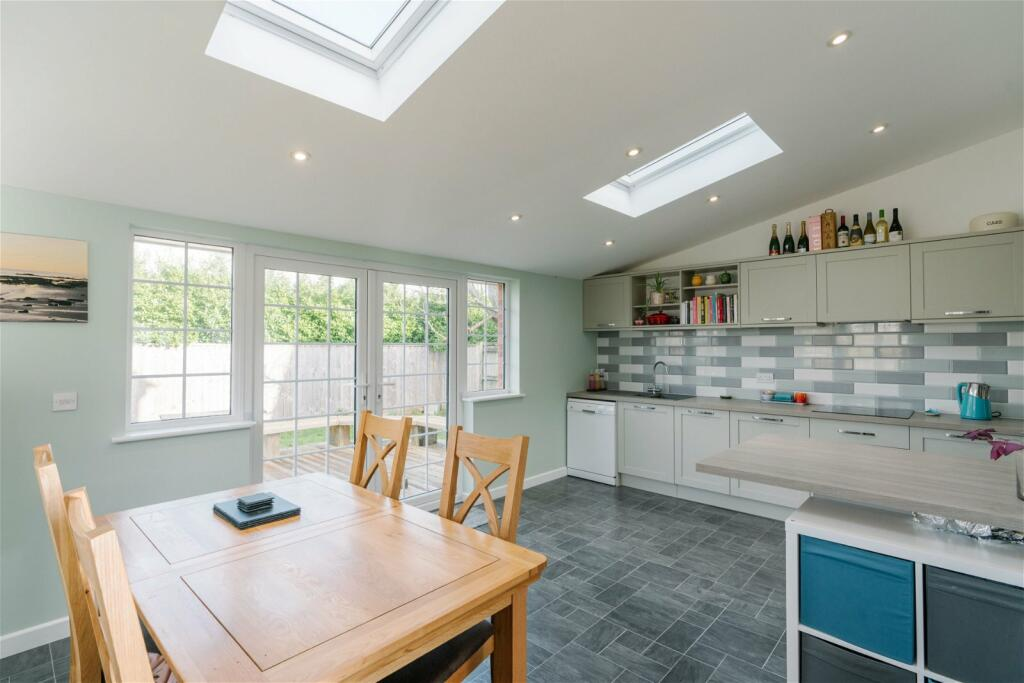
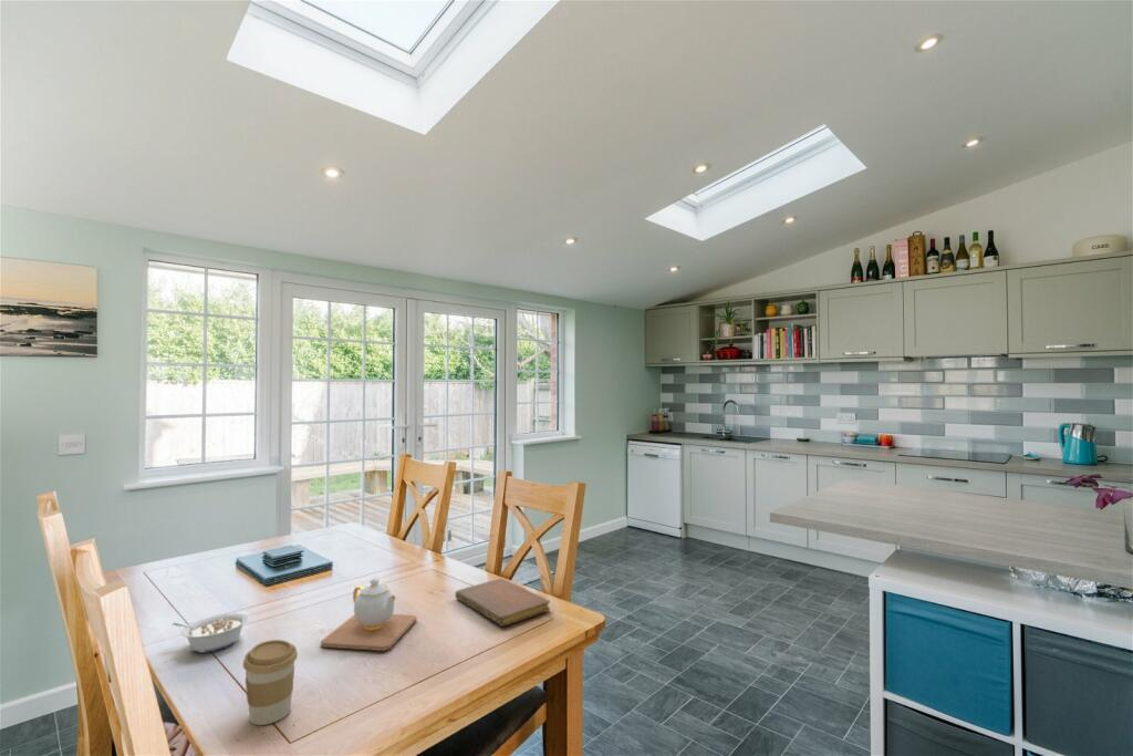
+ coffee cup (270, 680)
+ teapot (371, 607)
+ notebook (501, 600)
+ legume (212, 632)
